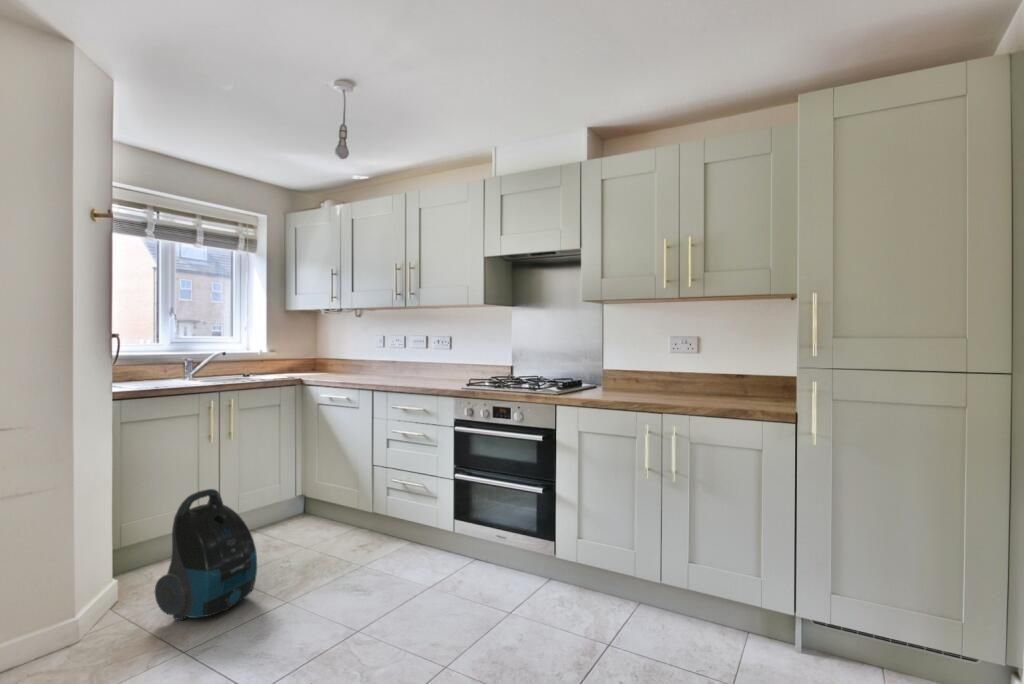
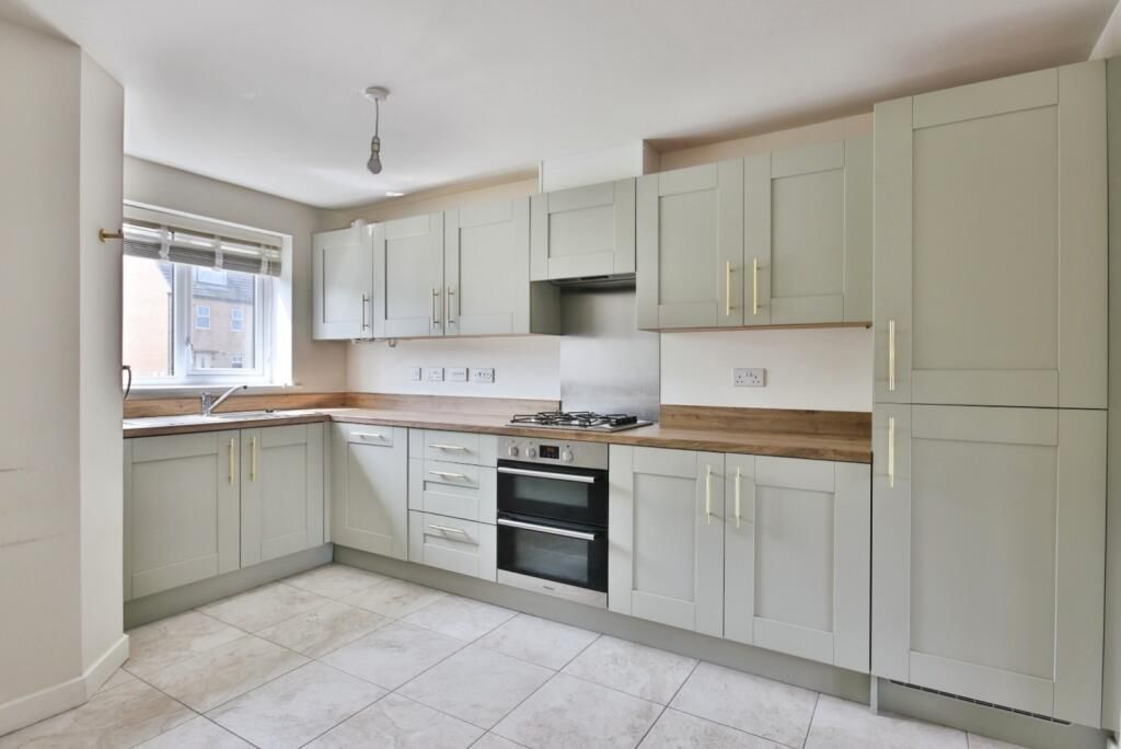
- vacuum cleaner (211, 550)
